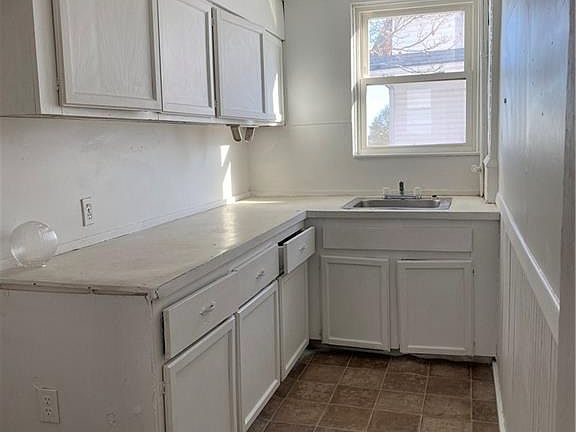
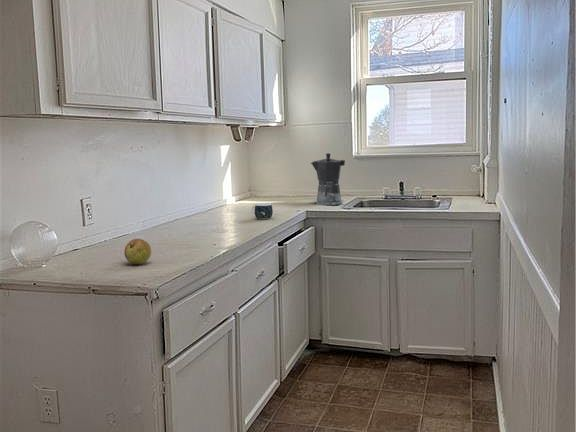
+ mug (261, 211)
+ coffee maker (328, 178)
+ apple (137, 251)
